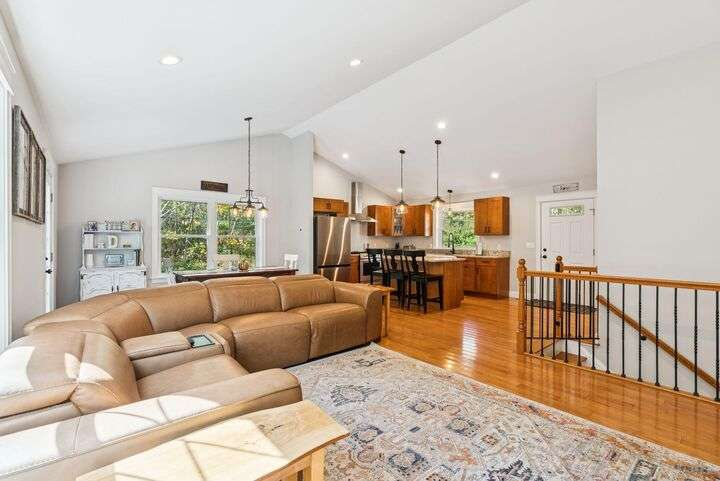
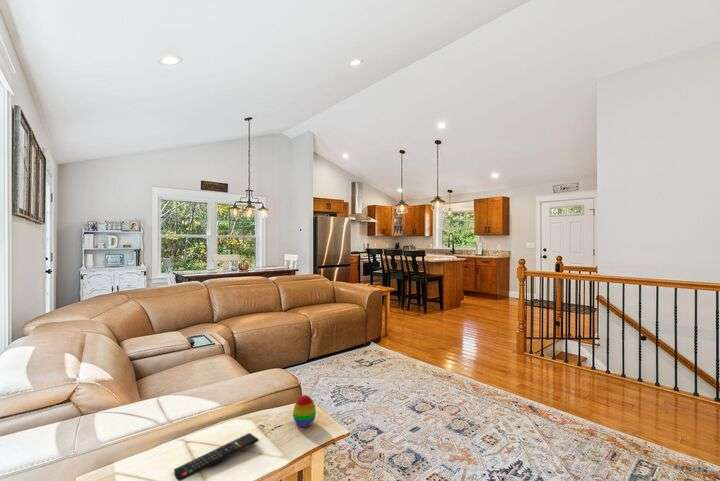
+ remote control (218, 455)
+ decorative egg (304, 409)
